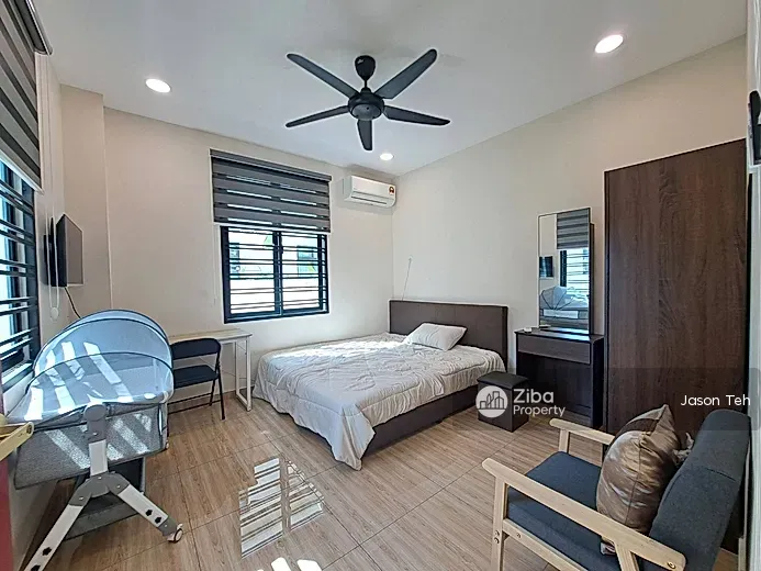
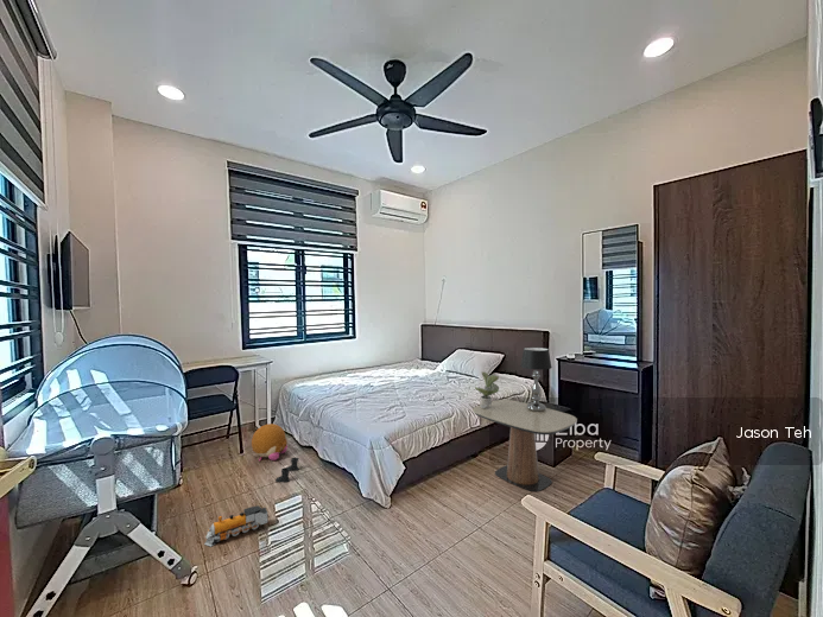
+ table lamp (536, 379)
+ toy train (236, 522)
+ potted plant (488, 390)
+ plush toy (270, 440)
+ side table (521, 445)
+ boots (287, 469)
